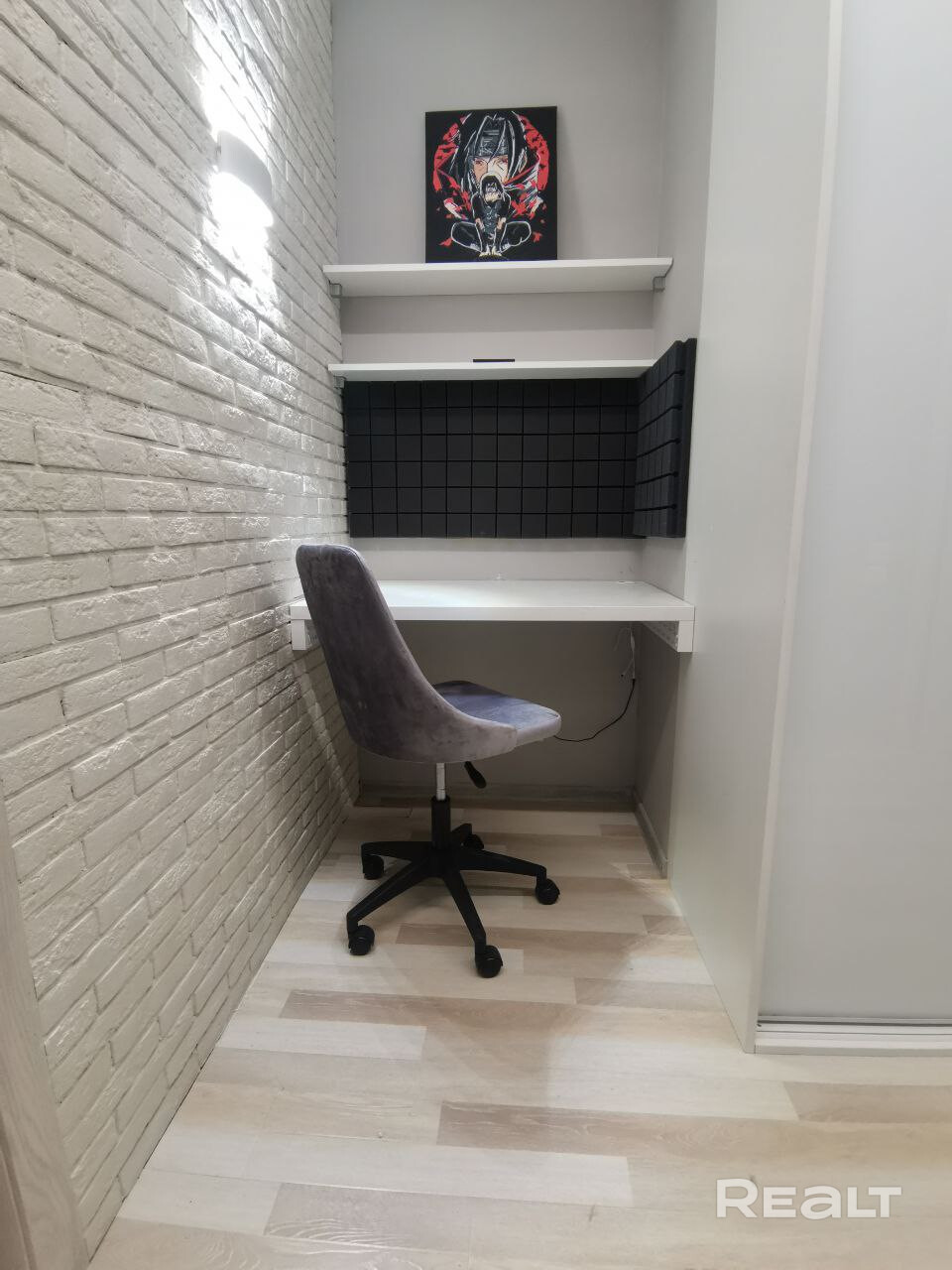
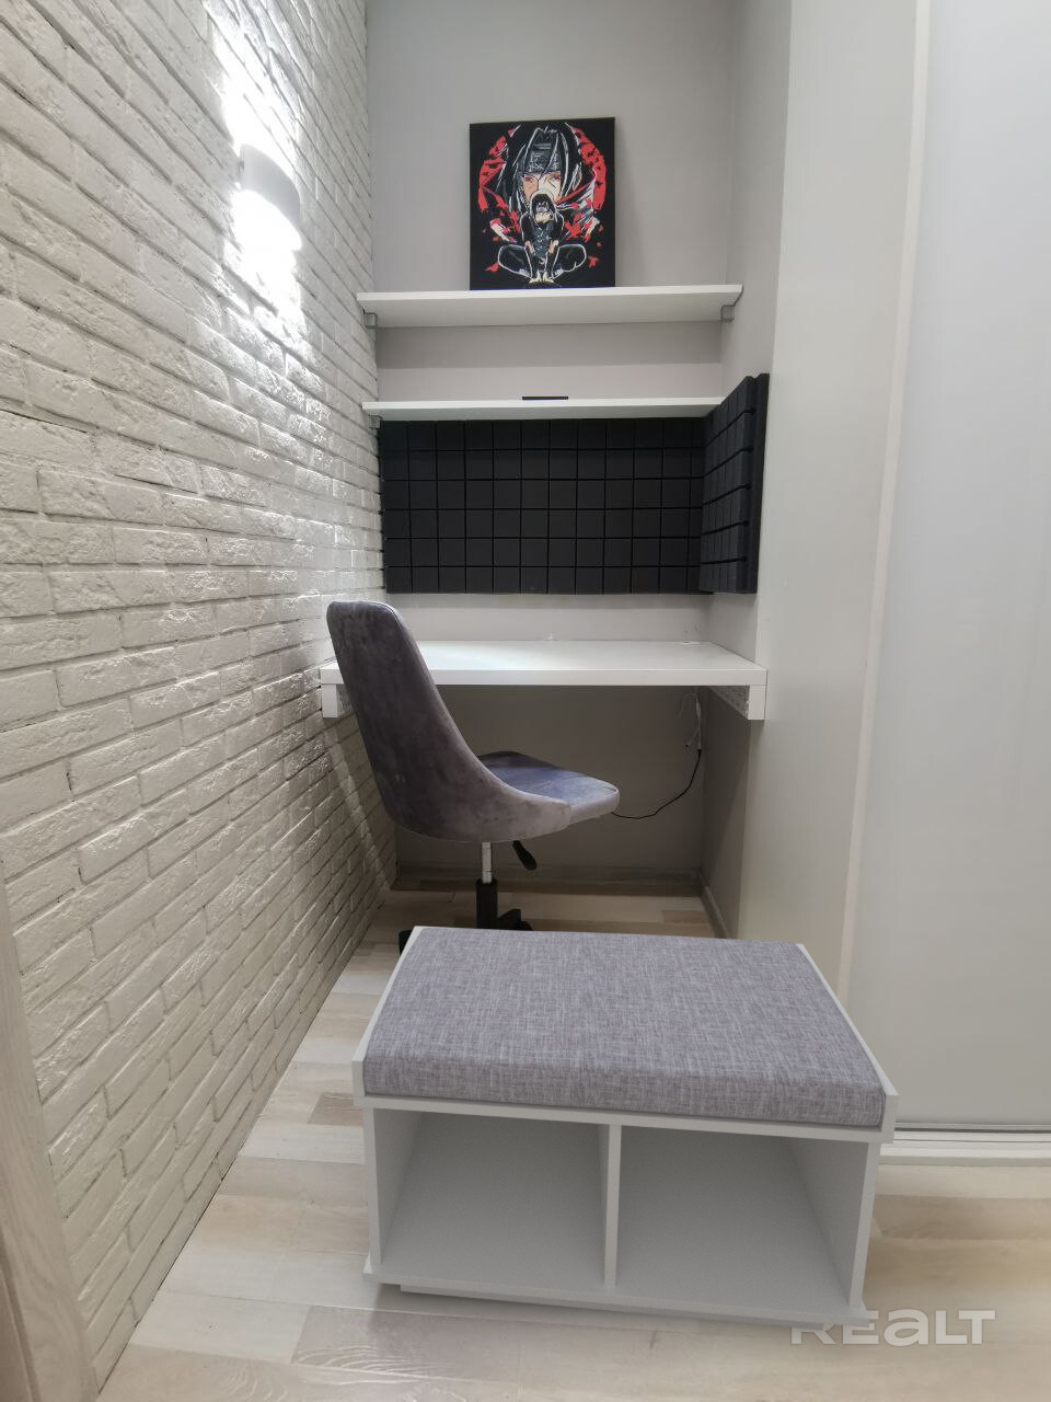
+ bench (605, 1103)
